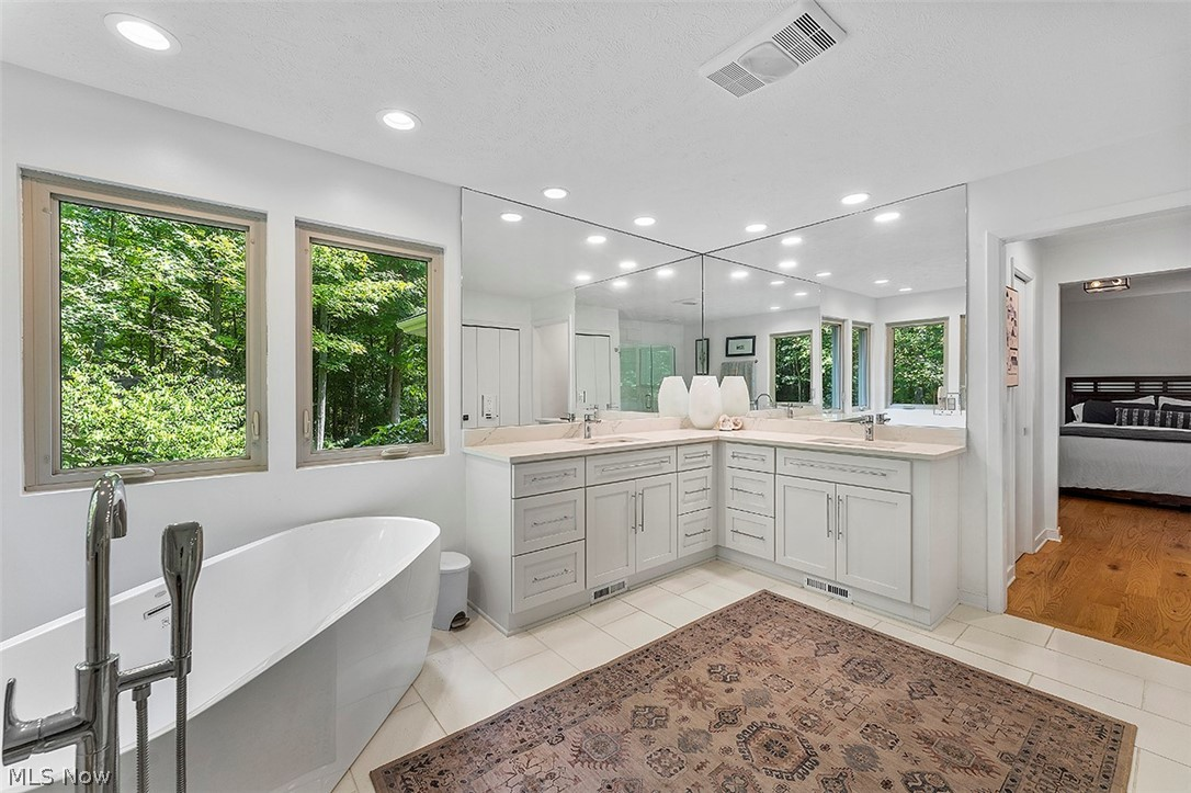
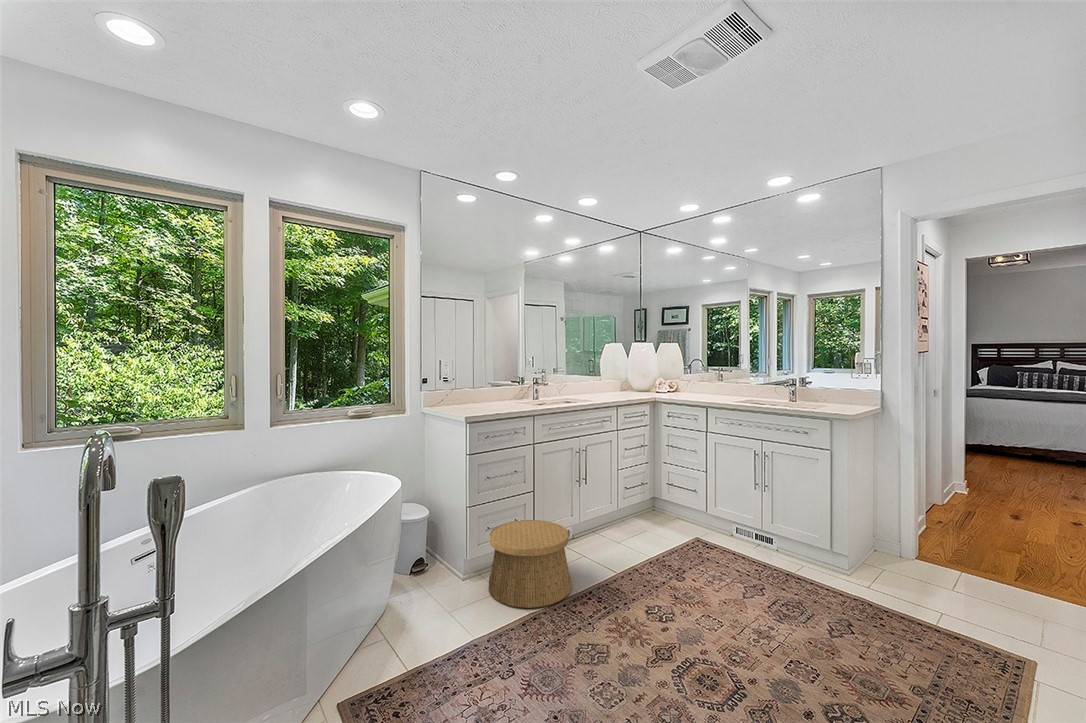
+ basket (529, 559)
